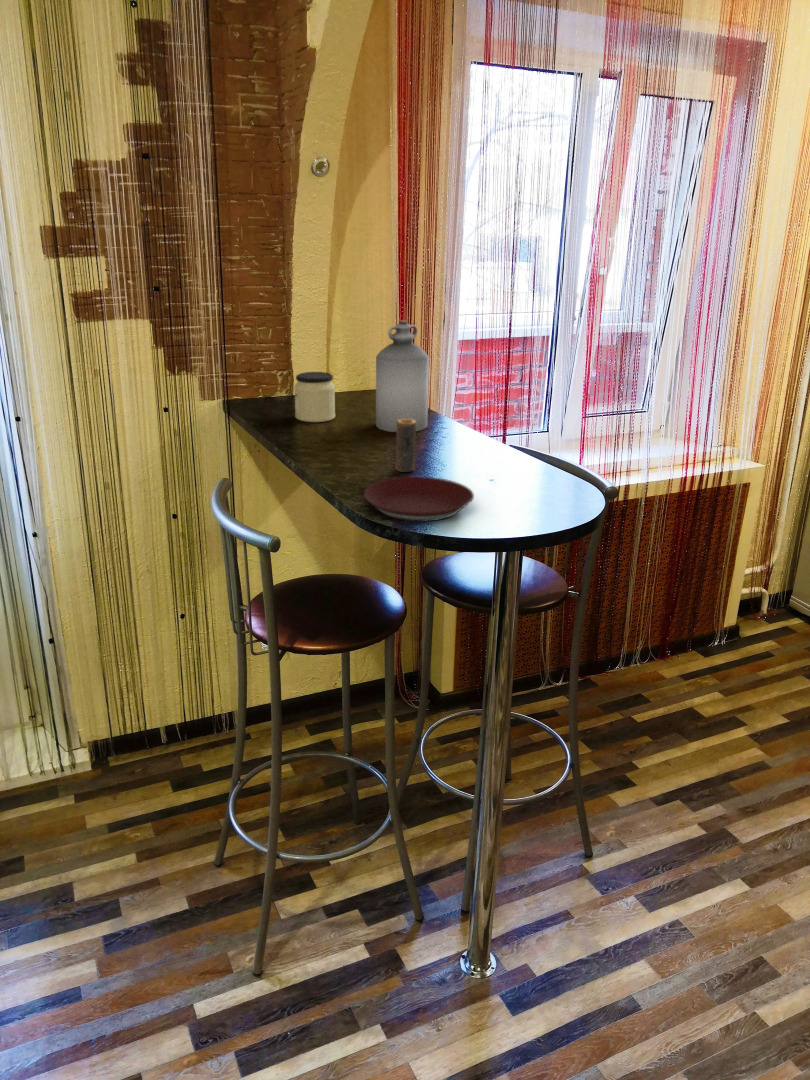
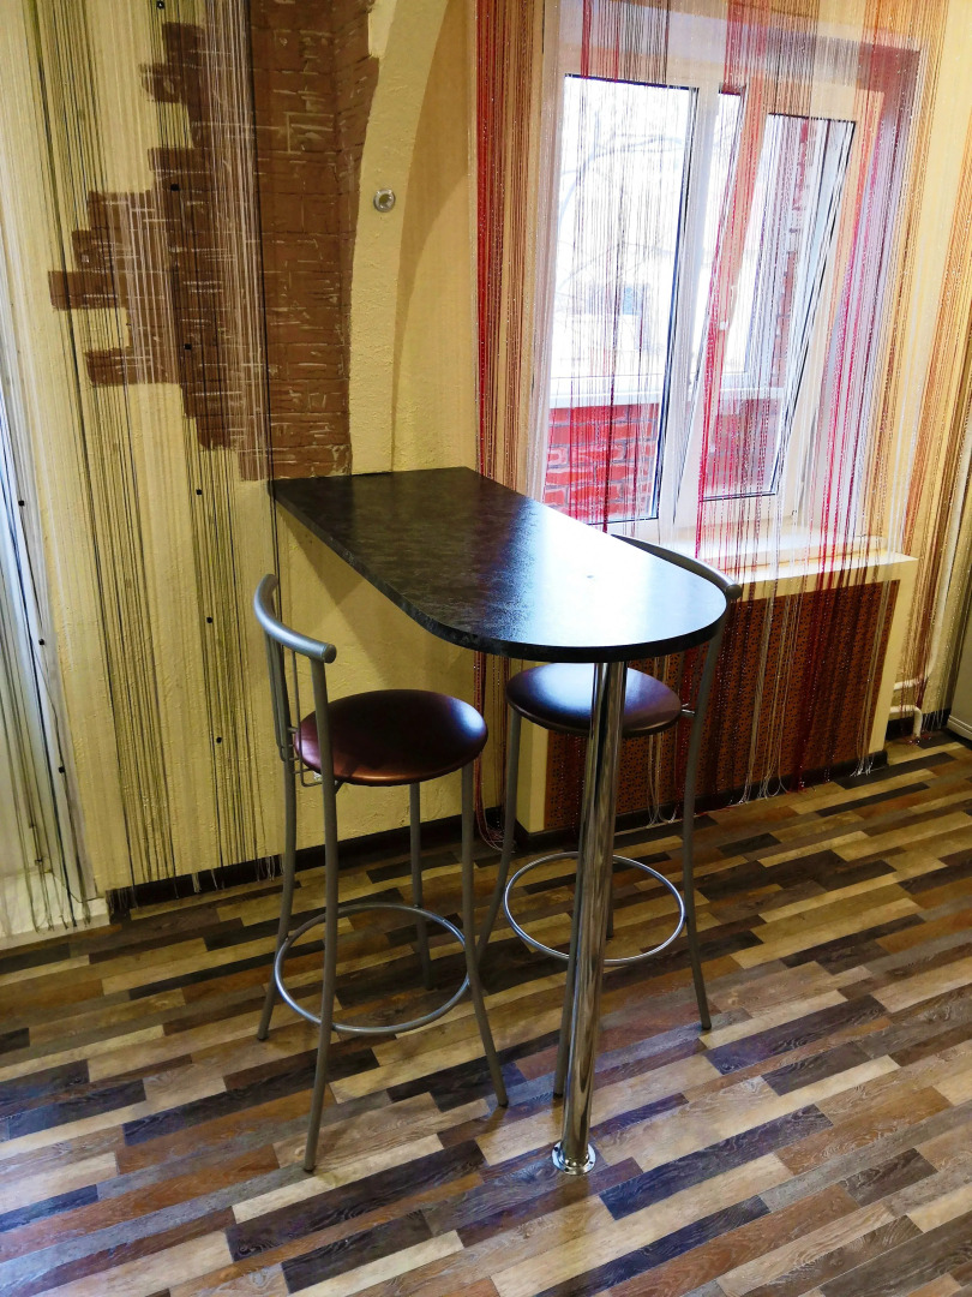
- jar (315, 396)
- bottle (402, 374)
- candle (405, 445)
- plate (418, 500)
